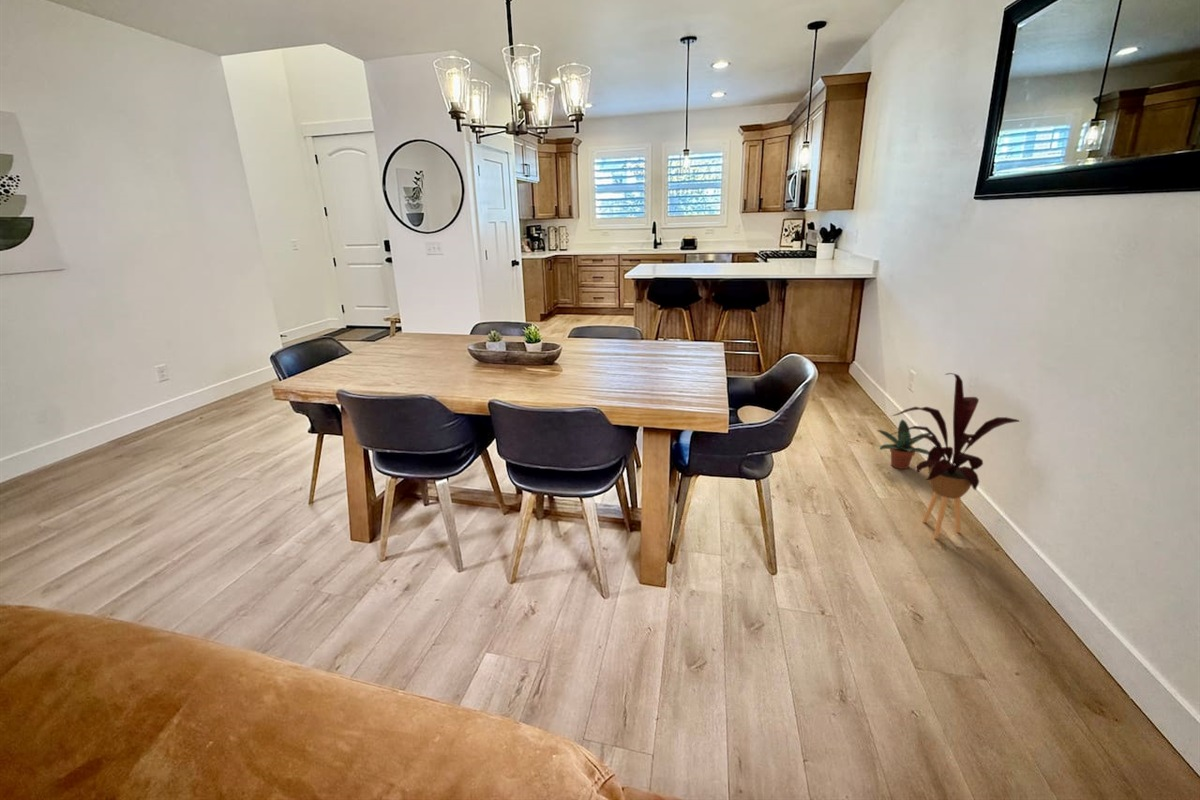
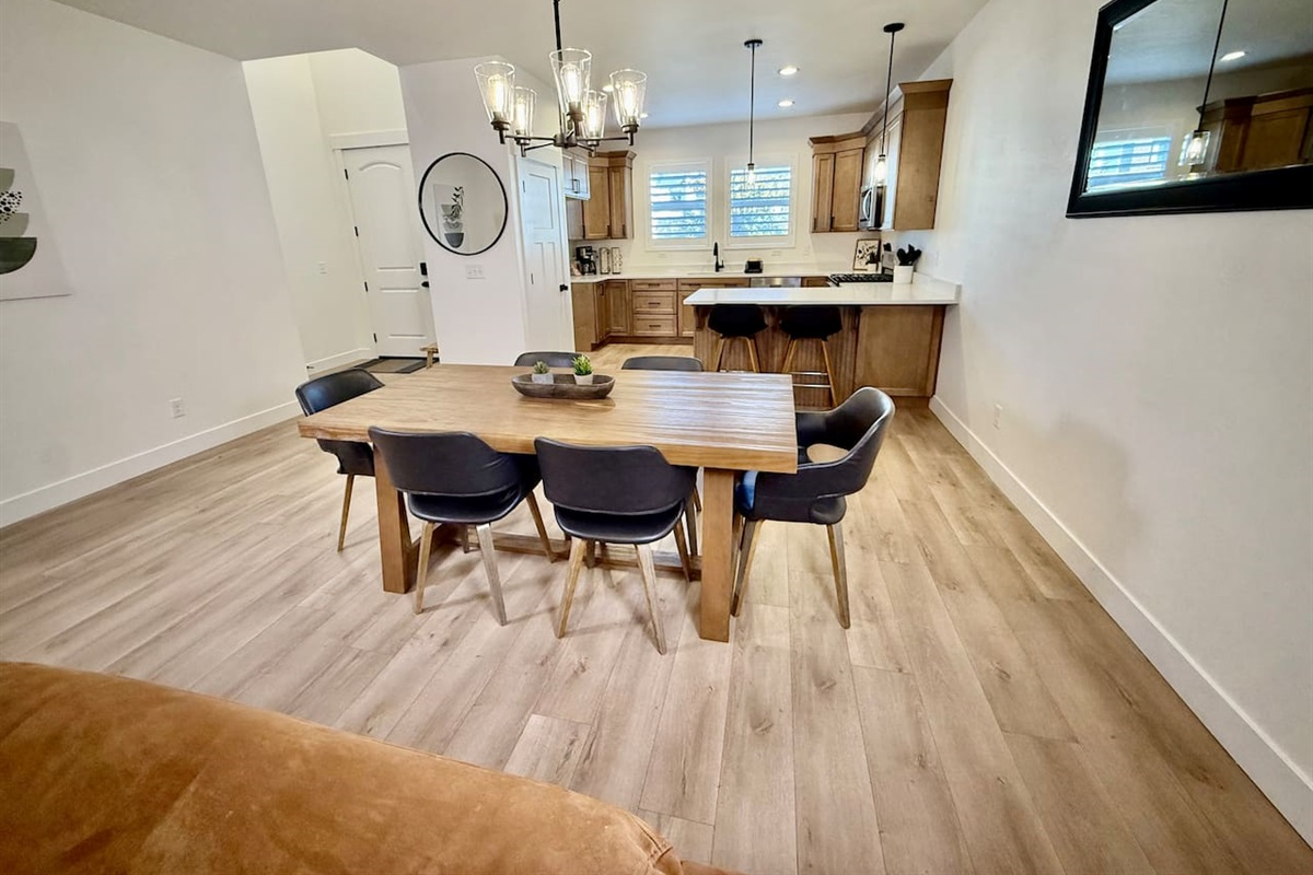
- house plant (944, 450)
- potted plant (902, 445)
